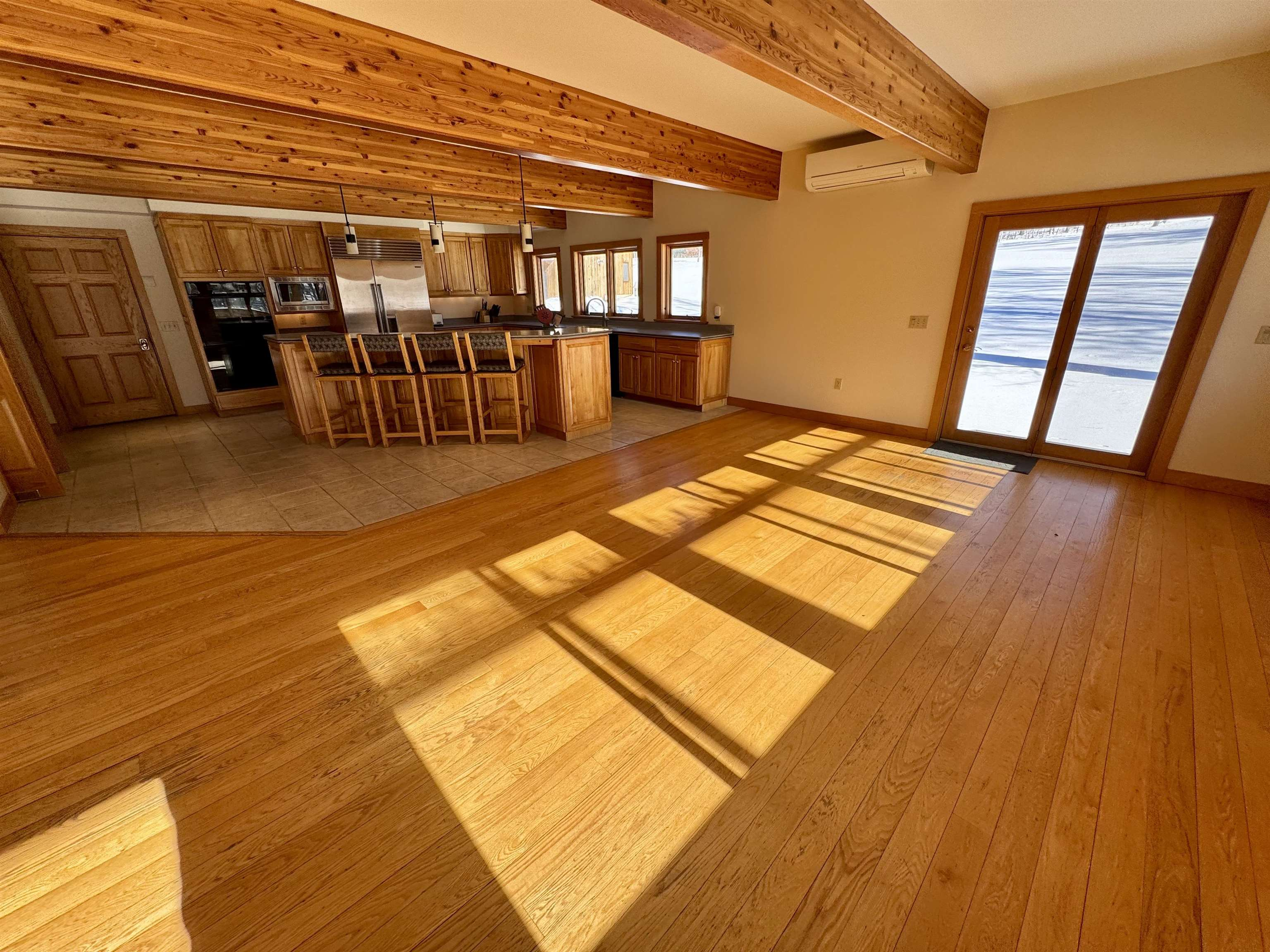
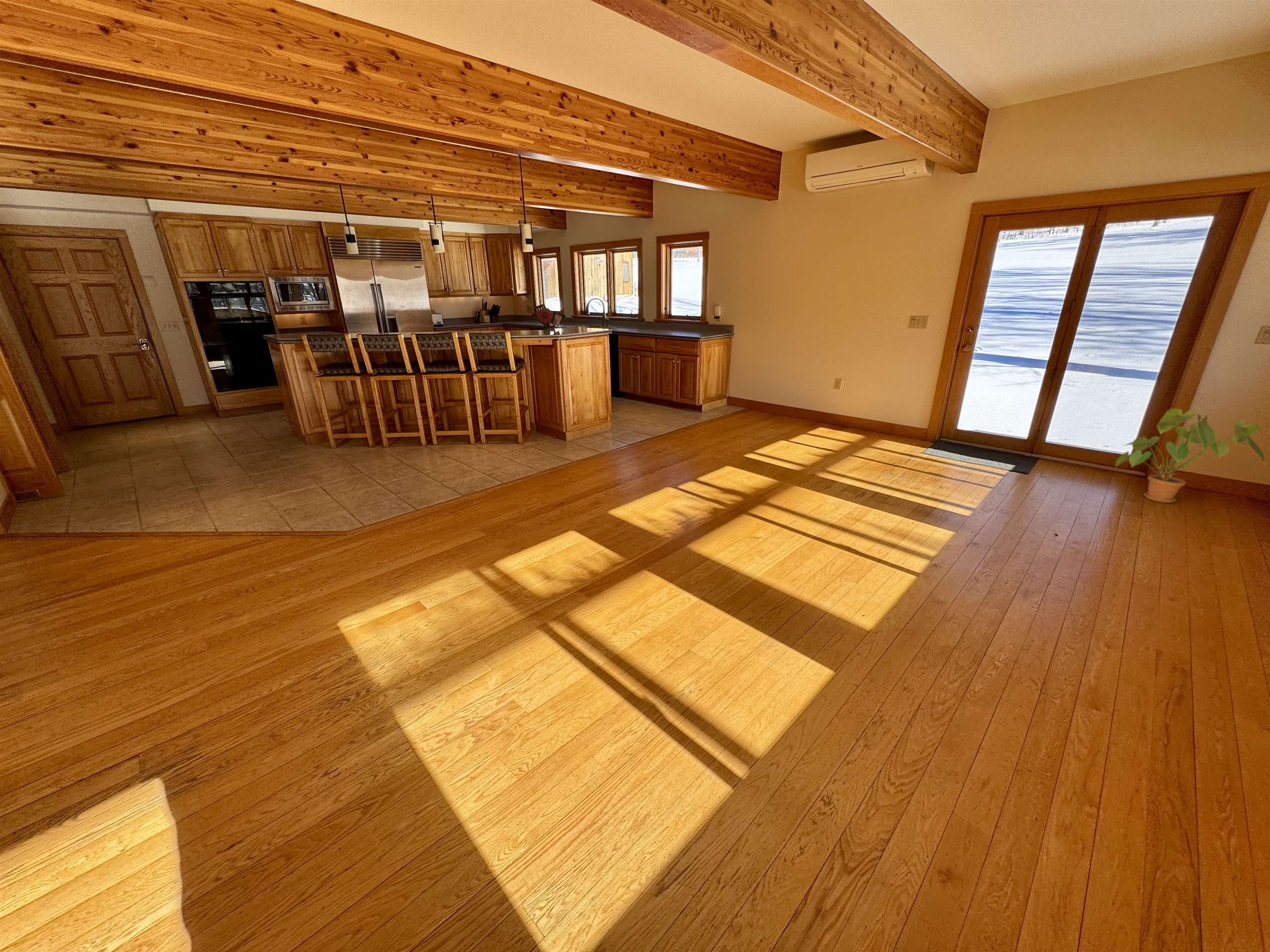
+ house plant (1185, 456)
